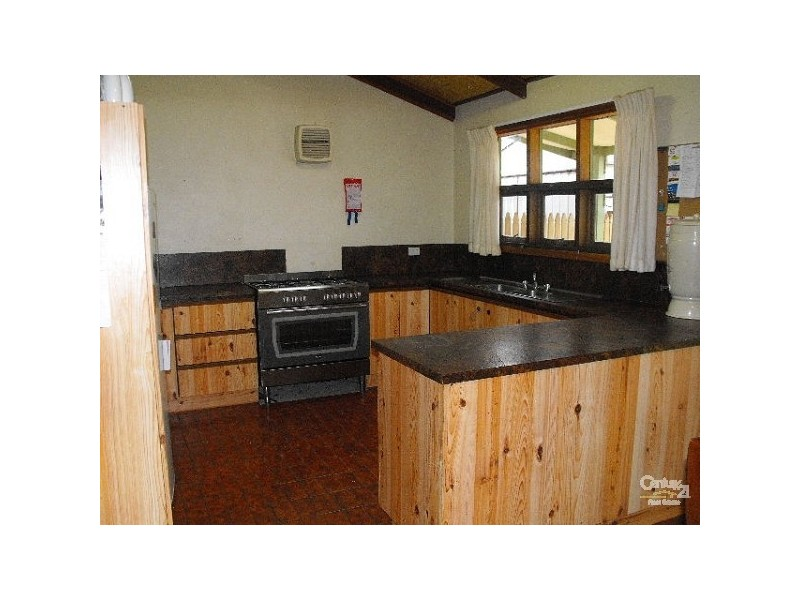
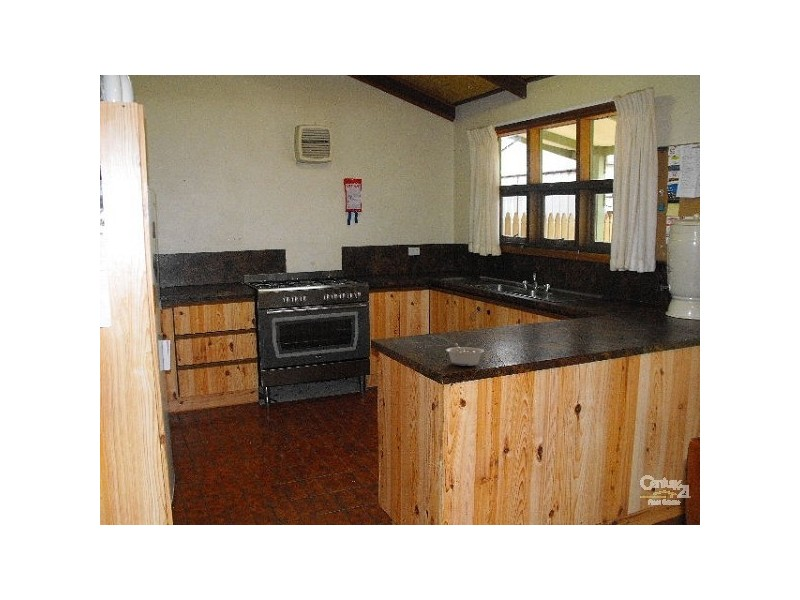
+ legume (463, 355)
